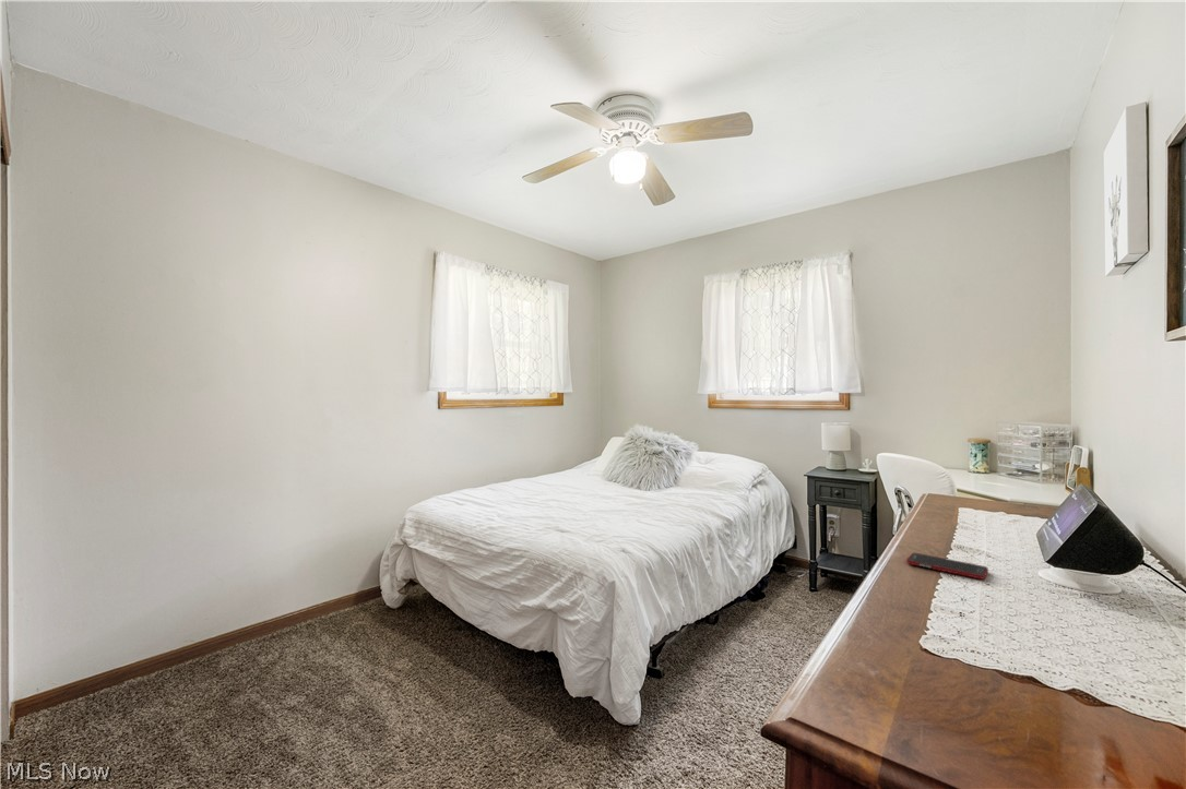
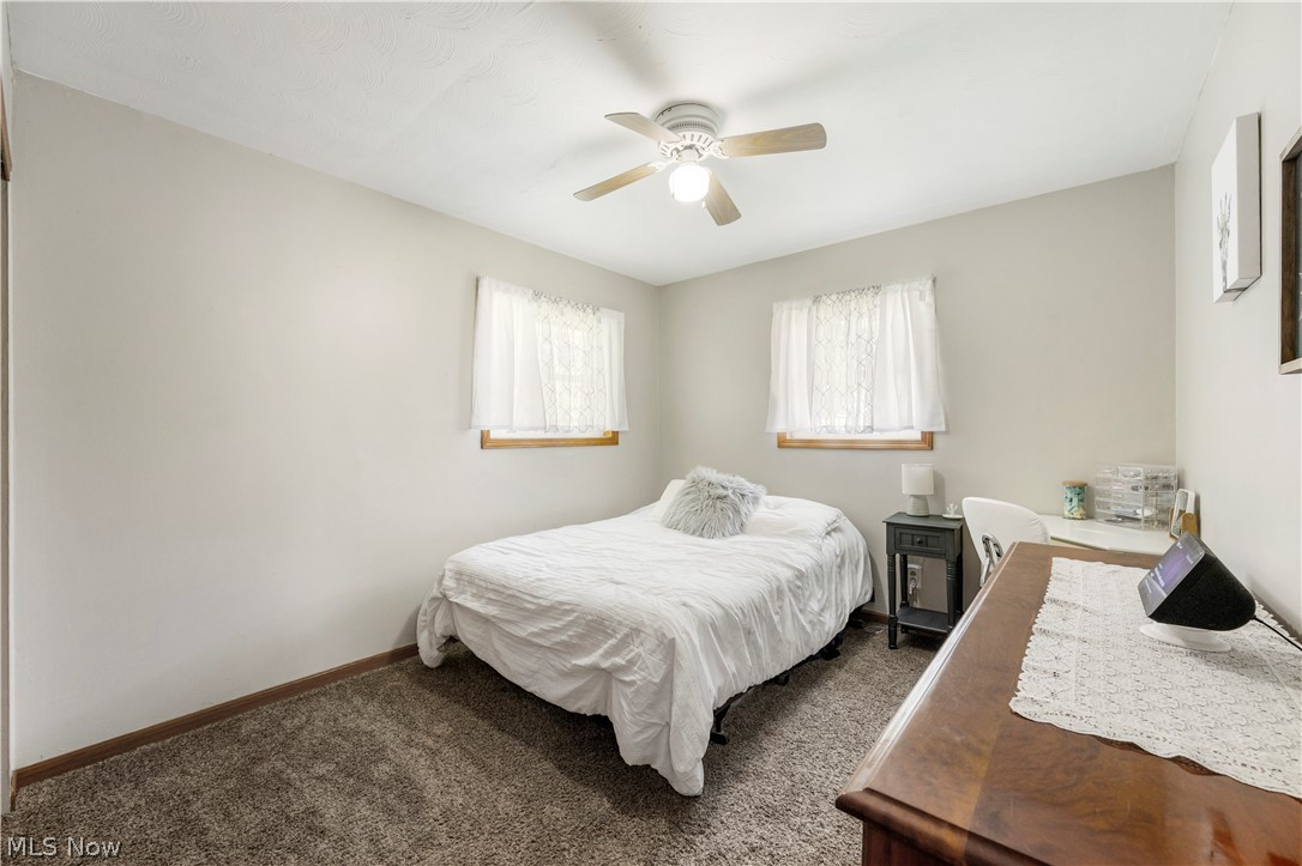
- cell phone (946, 565)
